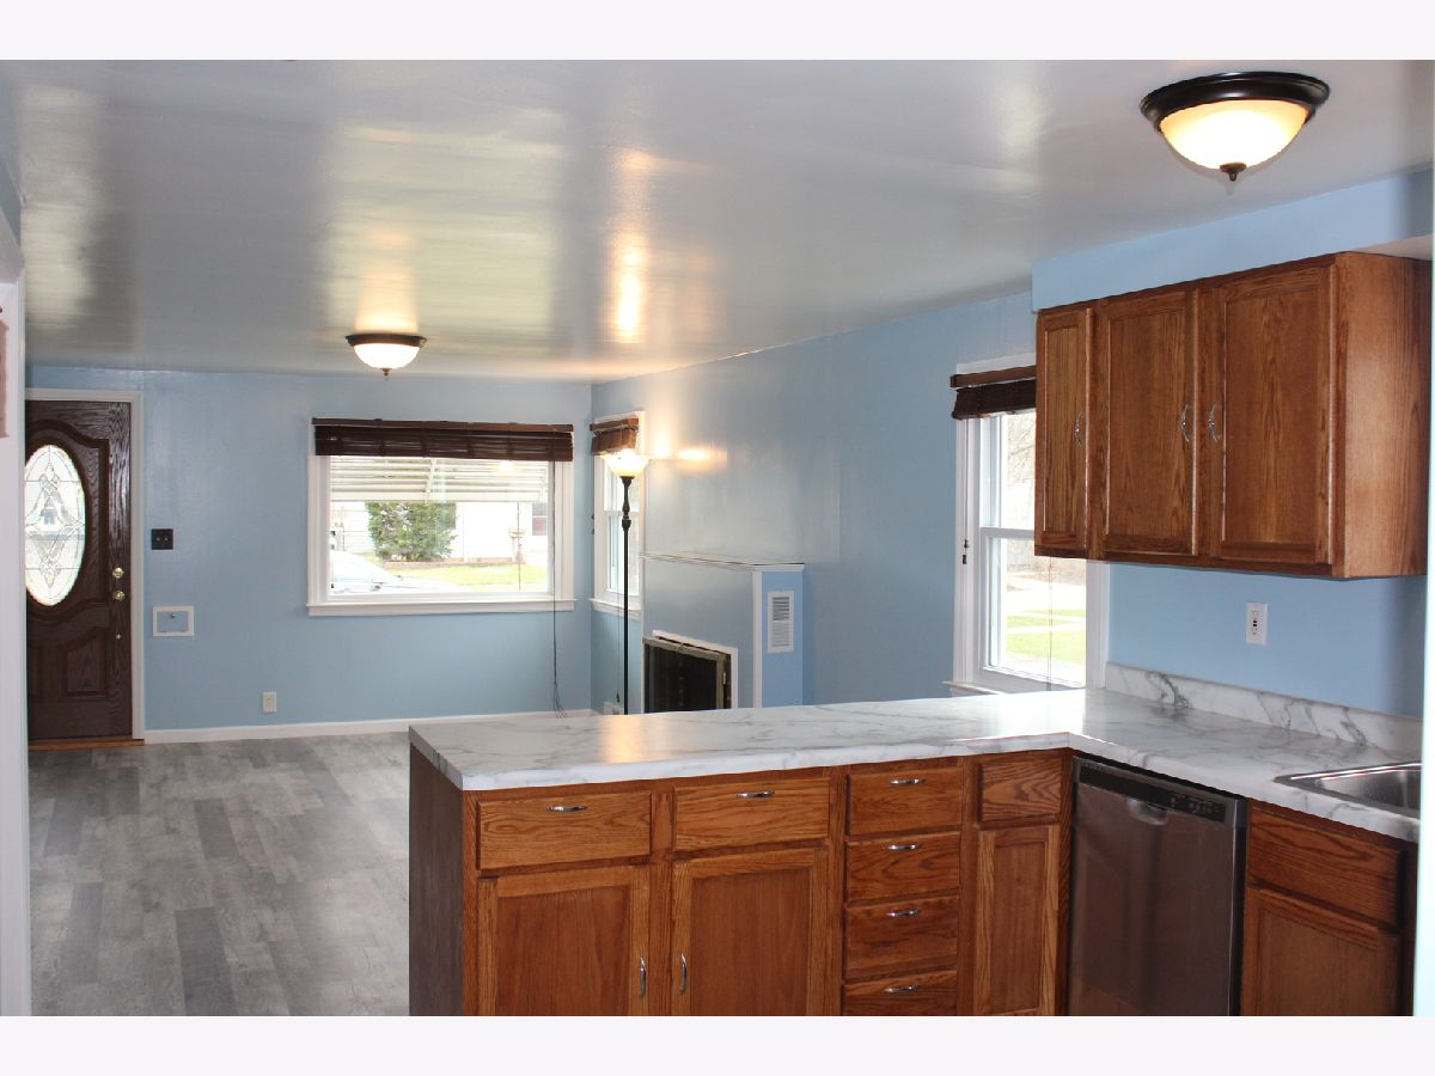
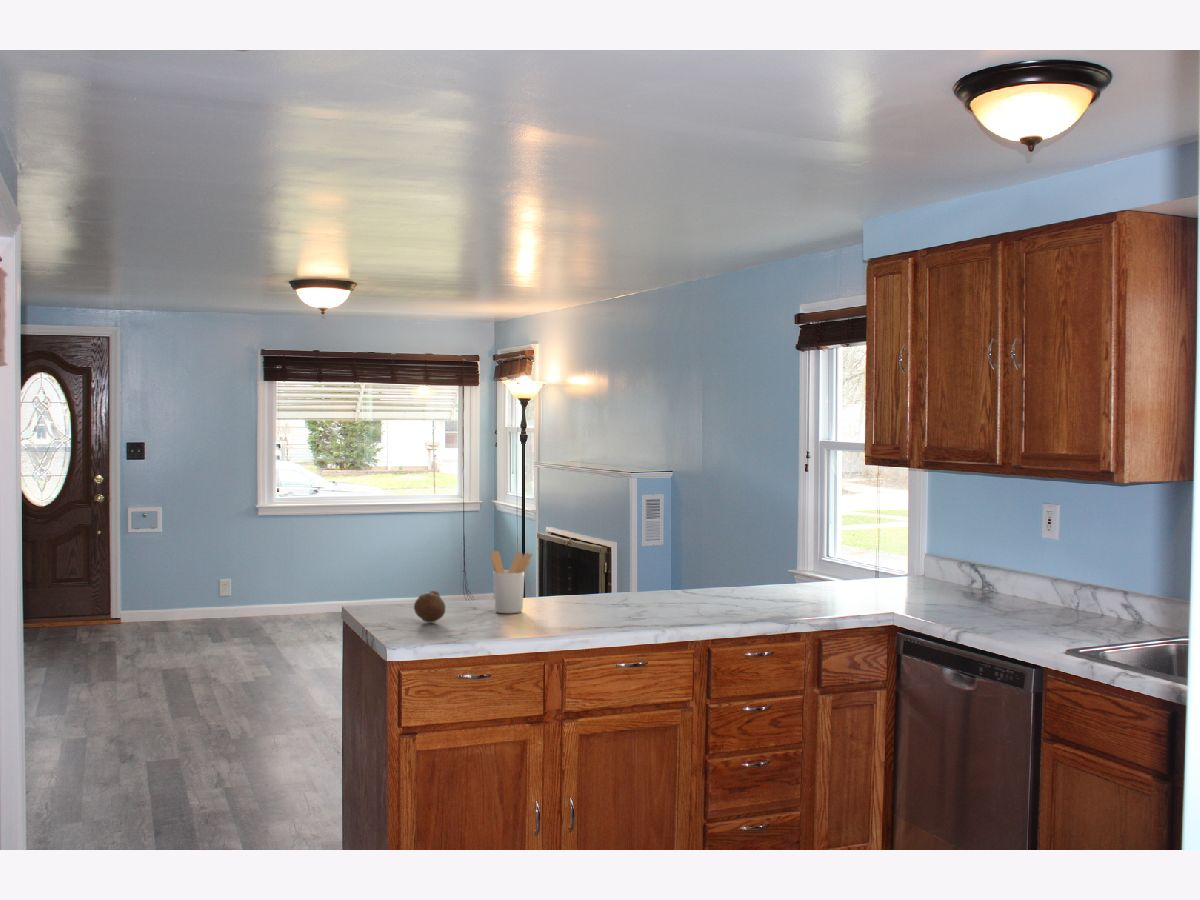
+ fruit (429, 606)
+ utensil holder (513, 580)
